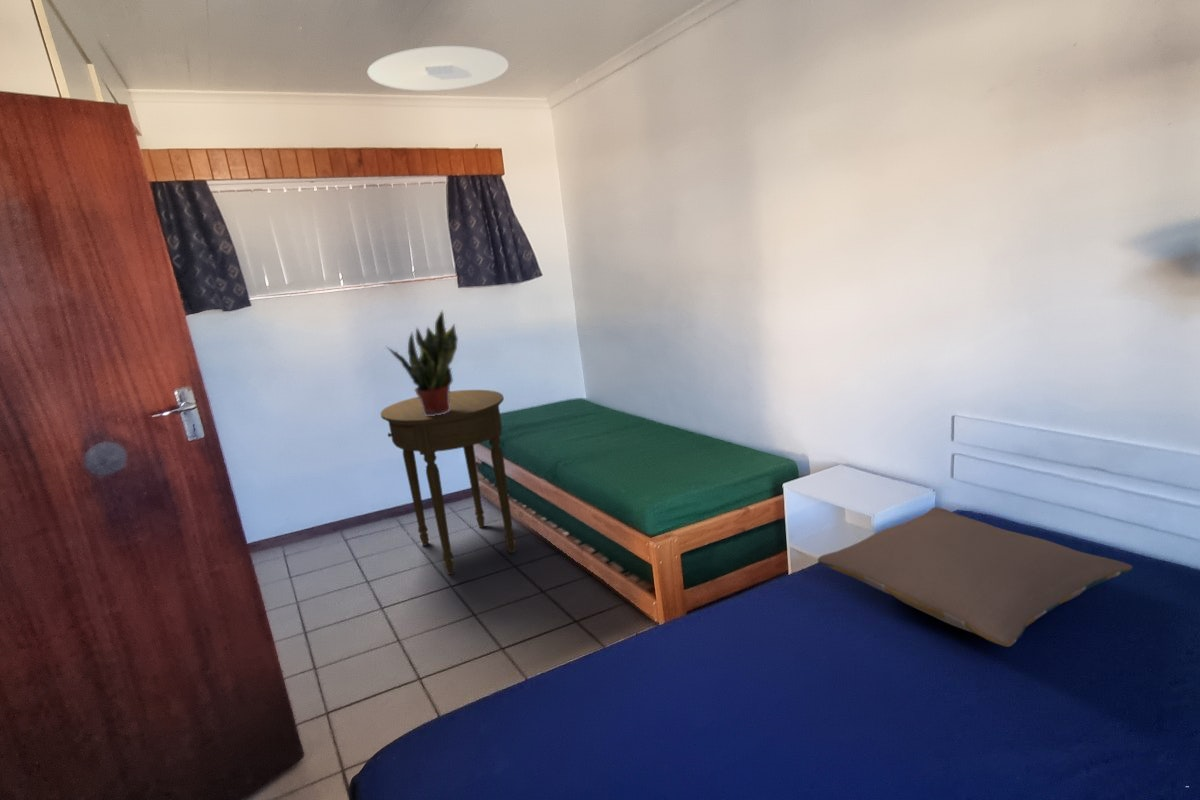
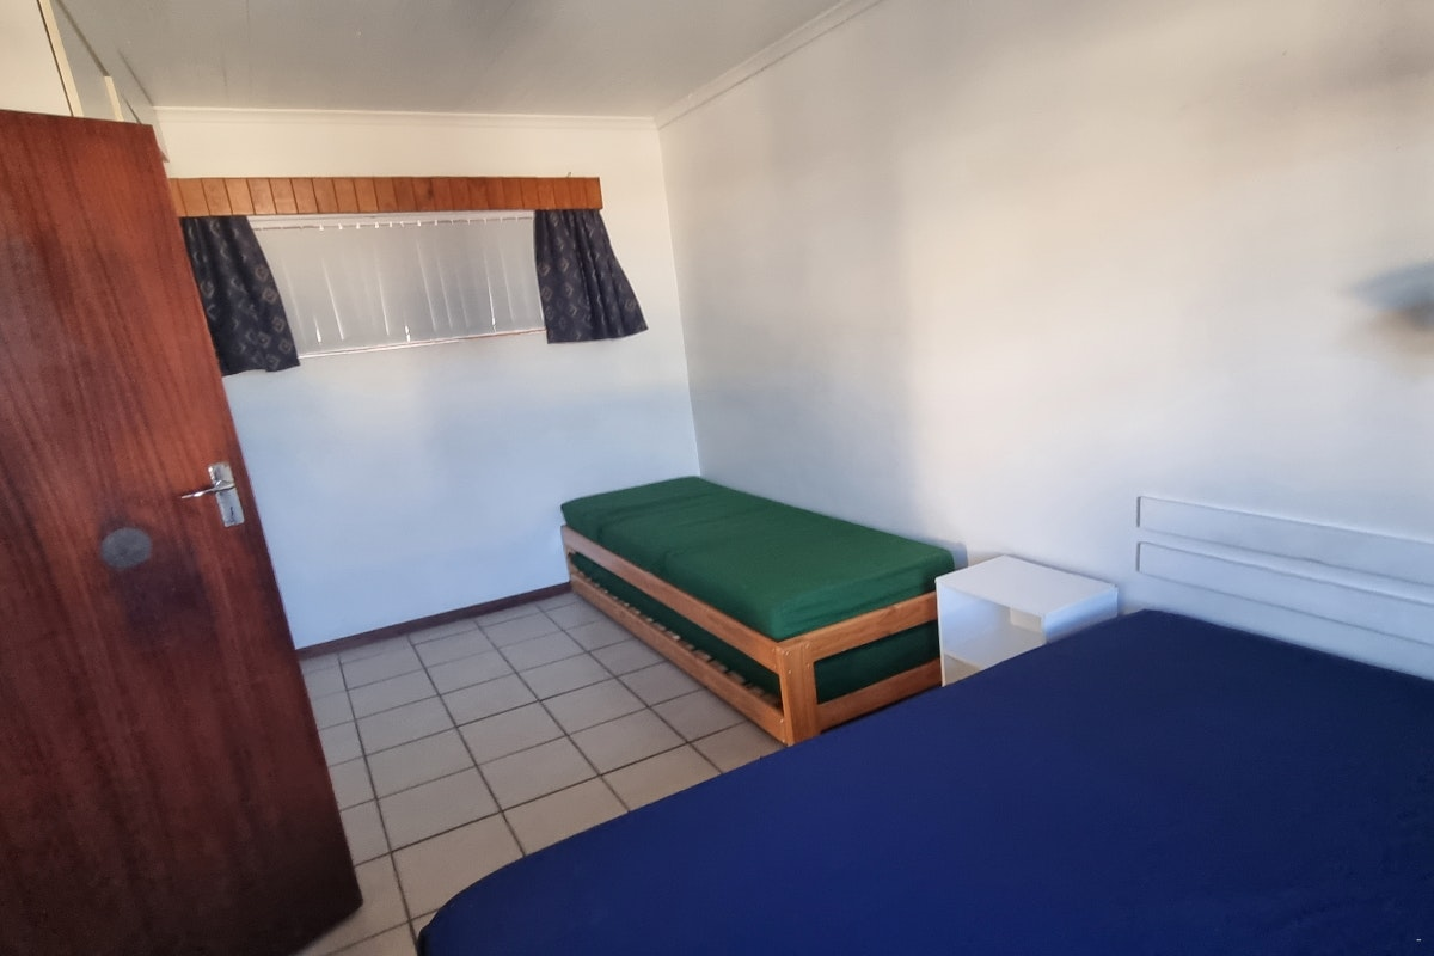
- potted plant (429, 362)
- pillow (964, 567)
- side table (468, 473)
- ceiling light (438, 63)
